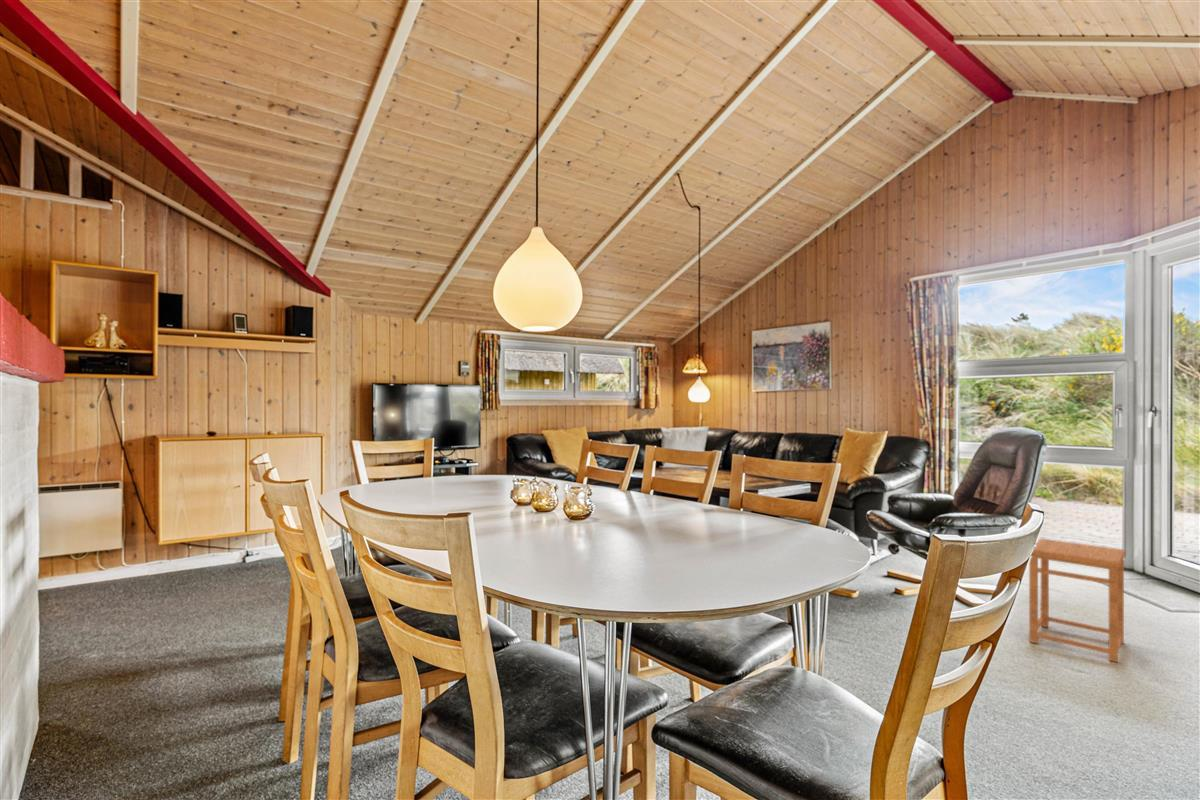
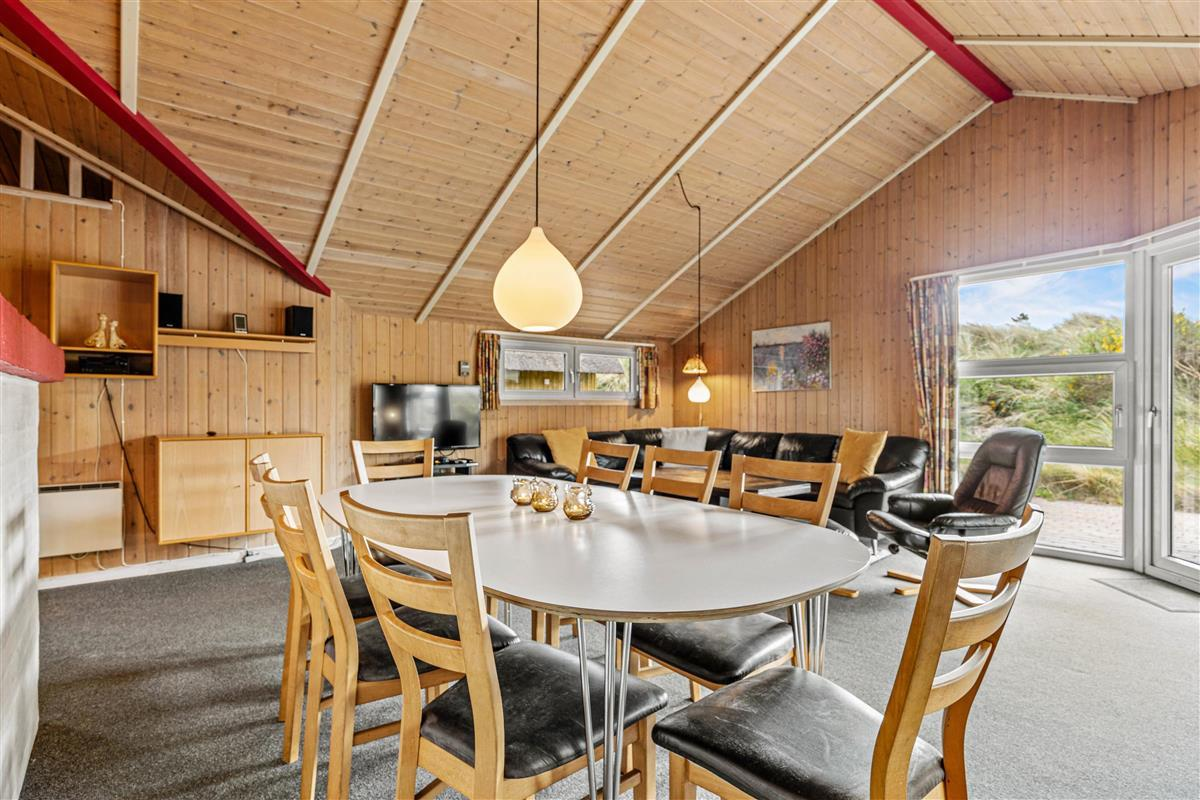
- side table (1080, 579)
